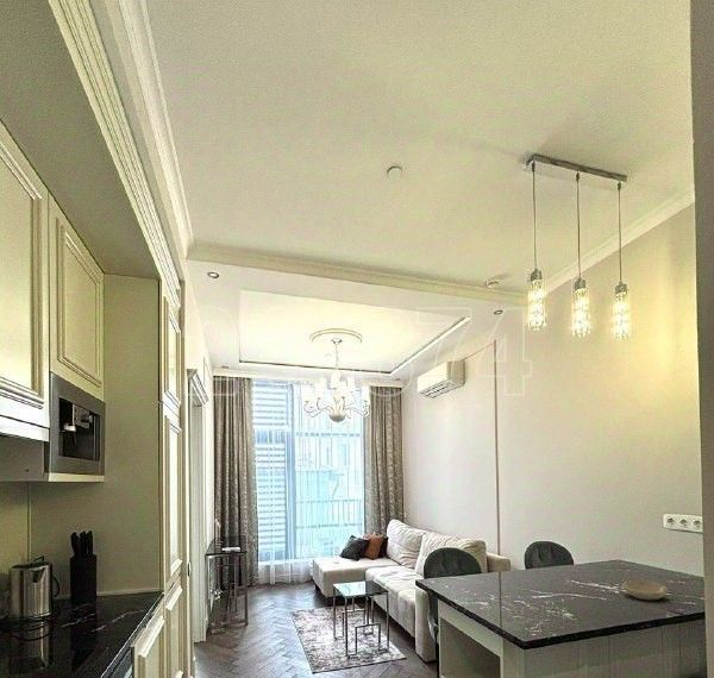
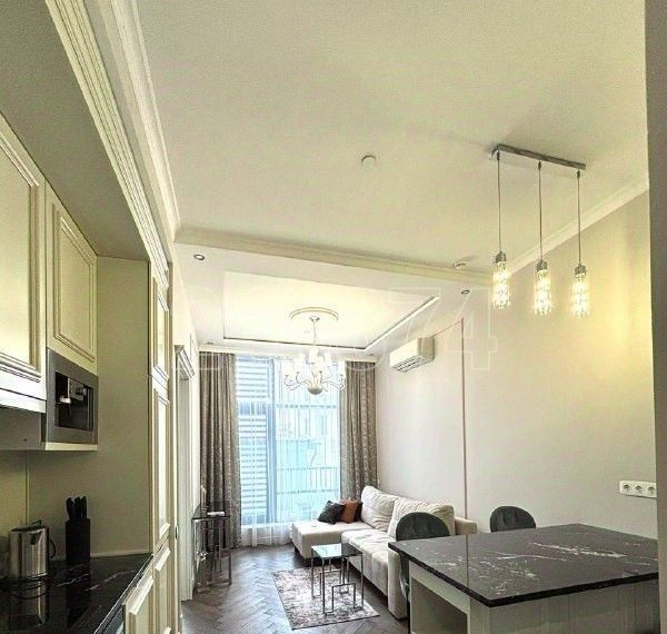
- bowl (645, 590)
